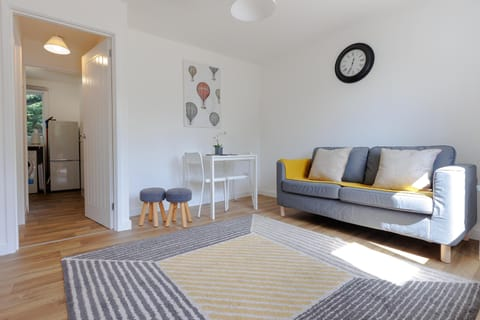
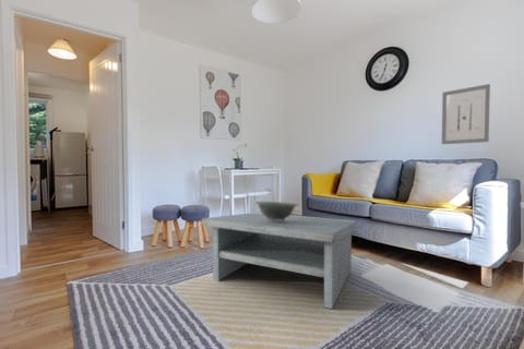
+ wall art (464, 116)
+ decorative bowl (275, 213)
+ coffee table (283, 245)
